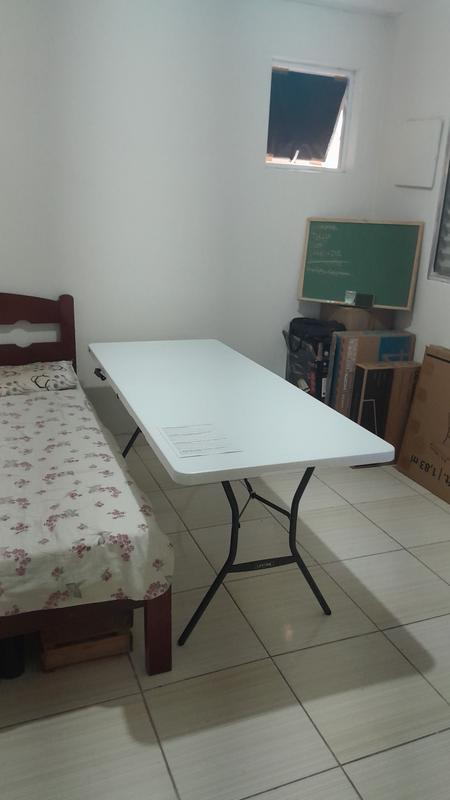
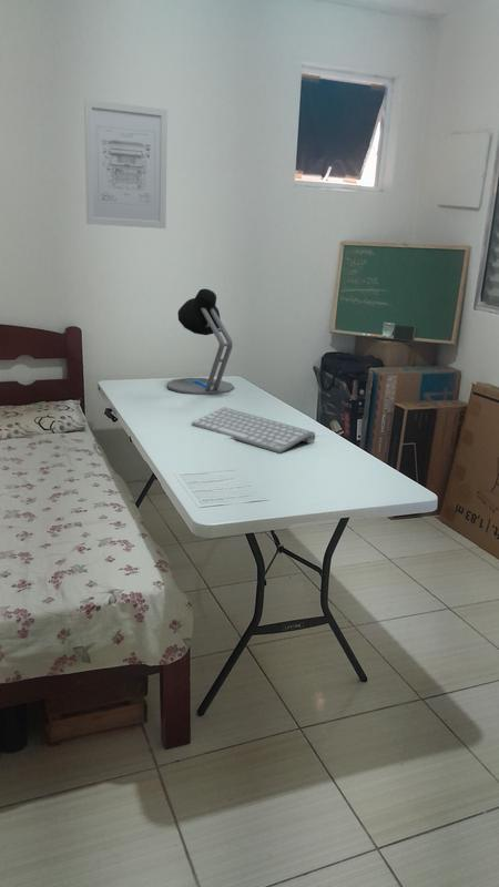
+ desk lamp (205, 334)
+ wall art (126, 166)
+ computer keyboard (251, 427)
